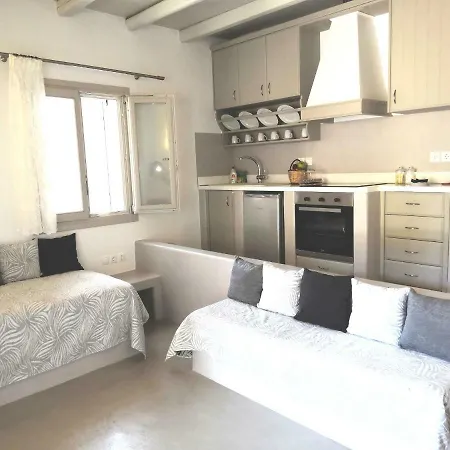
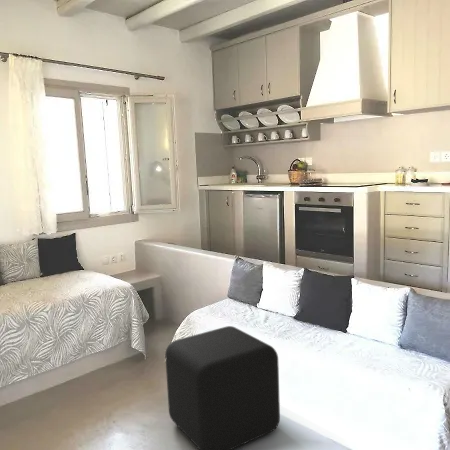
+ cube (221, 385)
